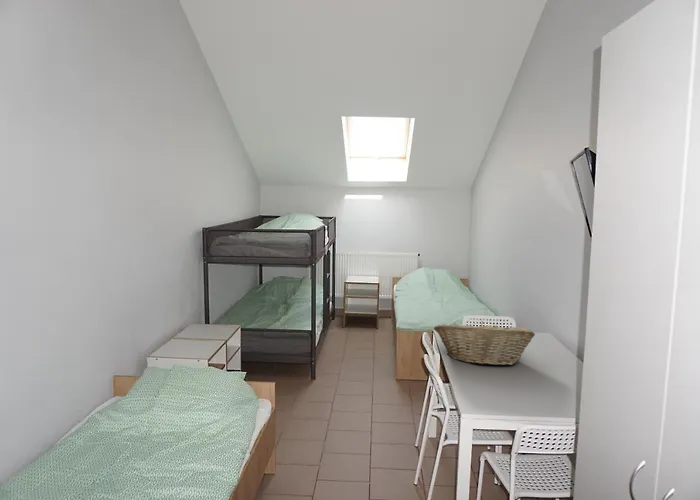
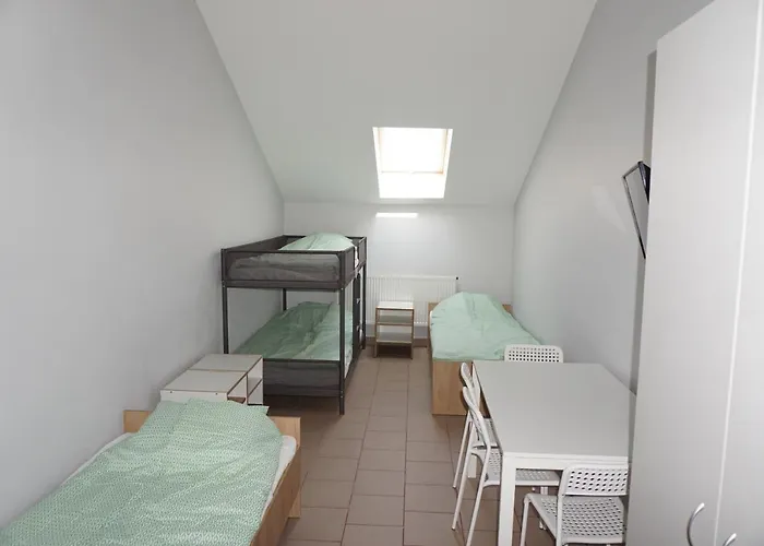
- fruit basket (483, 338)
